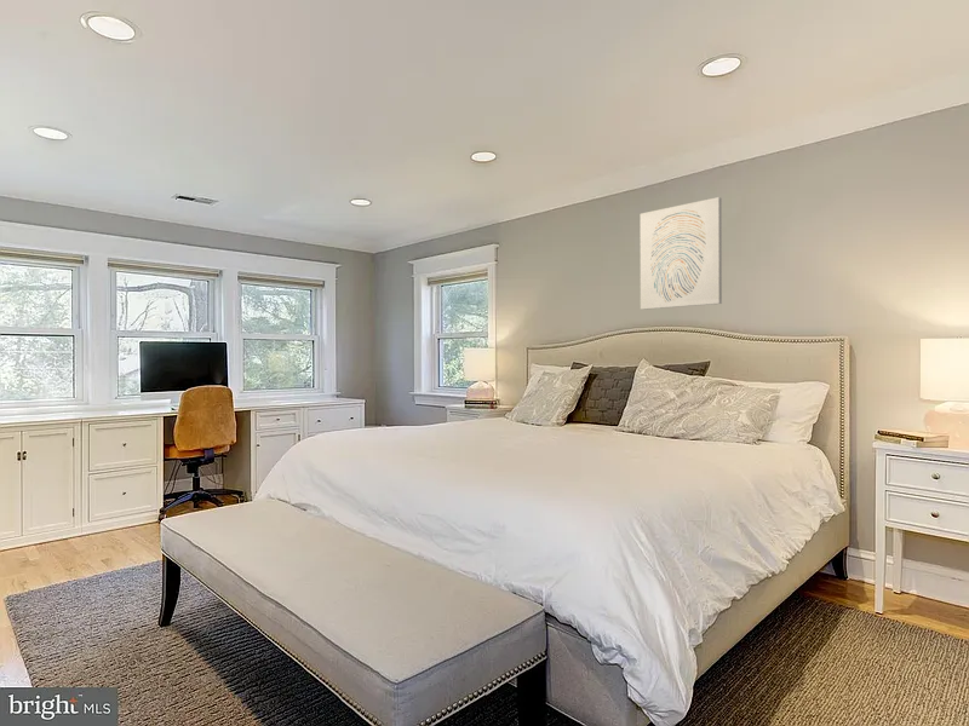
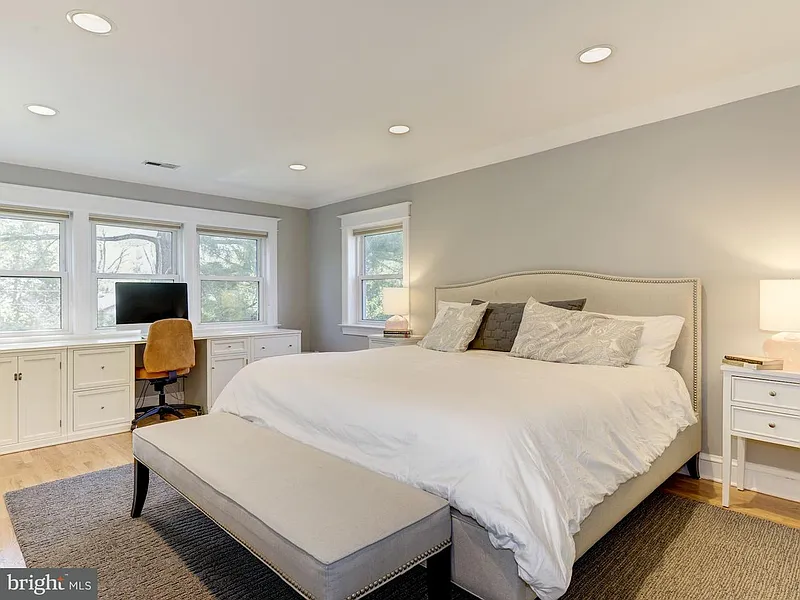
- wall art (678, 257)
